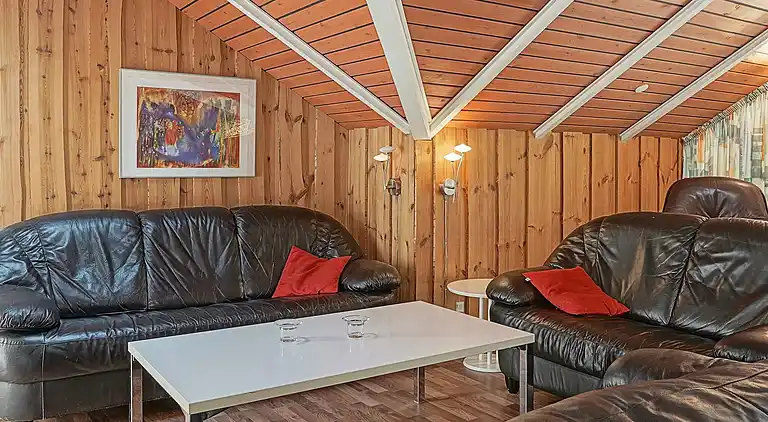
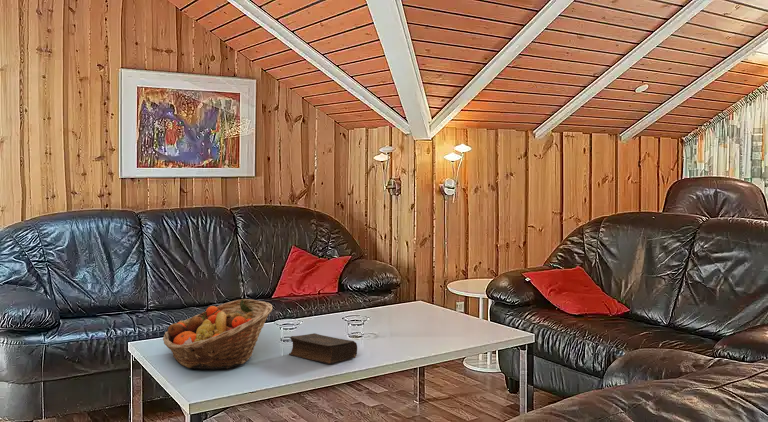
+ fruit basket (218, 331)
+ book (322, 346)
